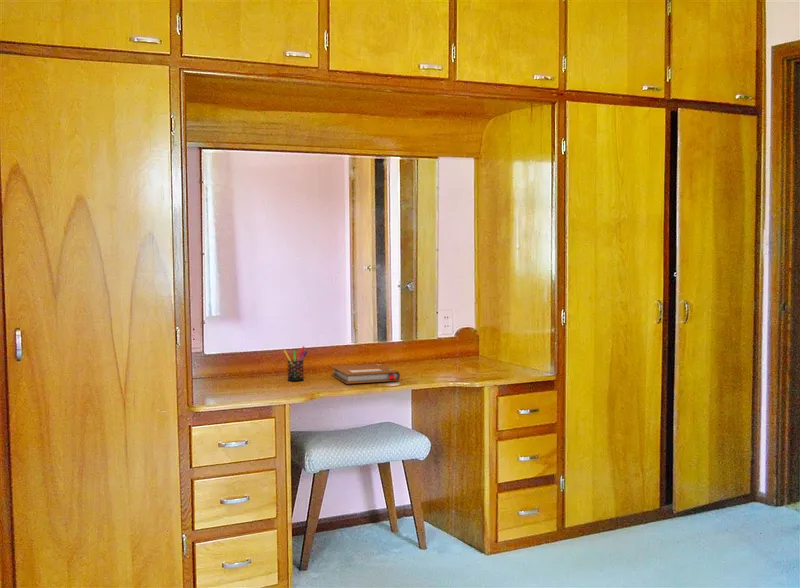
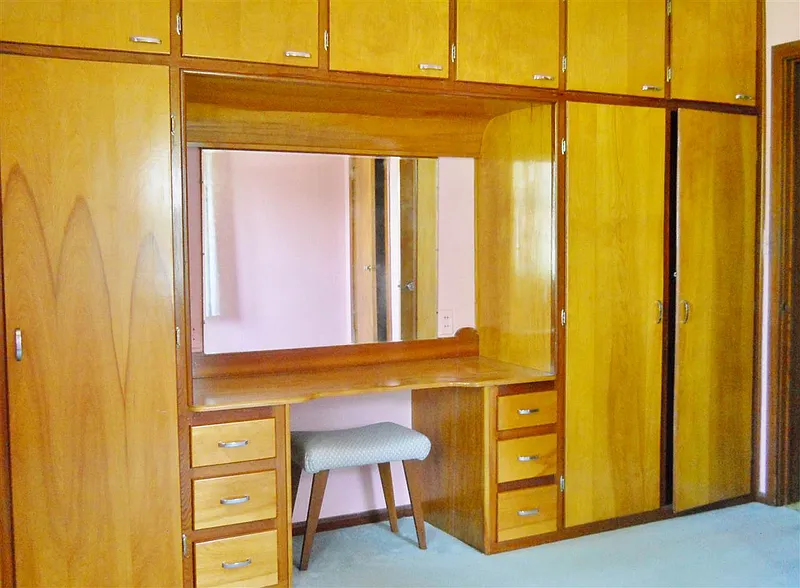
- notebook (365, 373)
- pen holder (296, 362)
